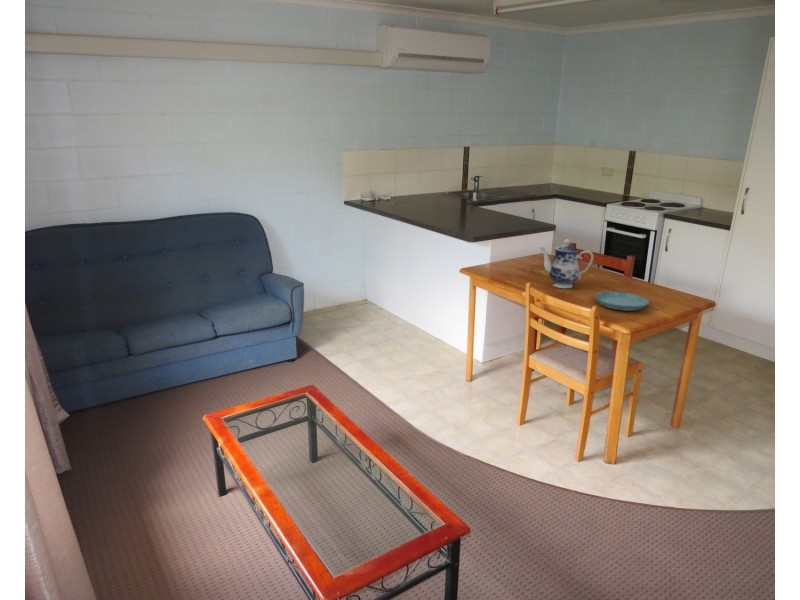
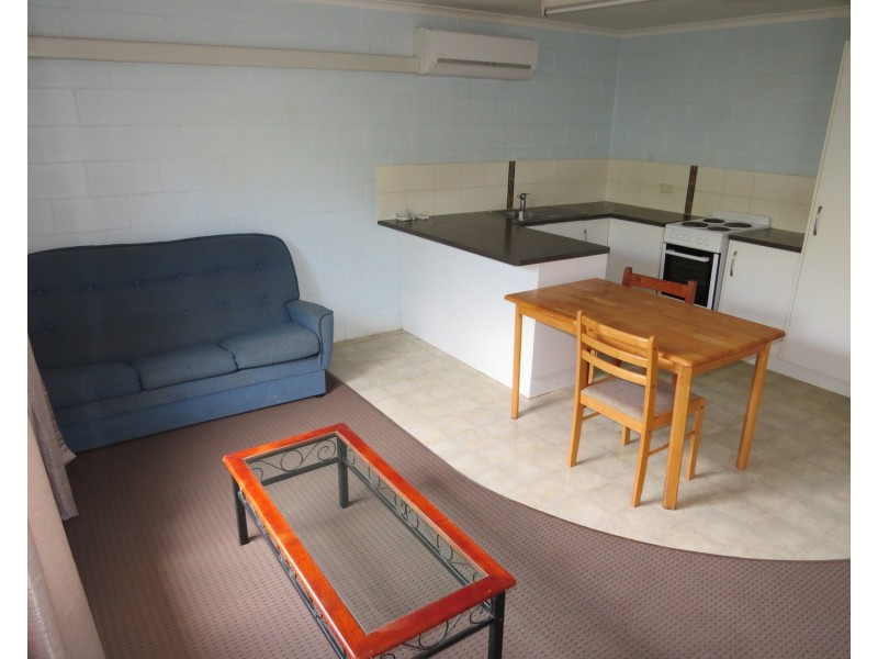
- saucer (621, 301)
- teapot (564, 262)
